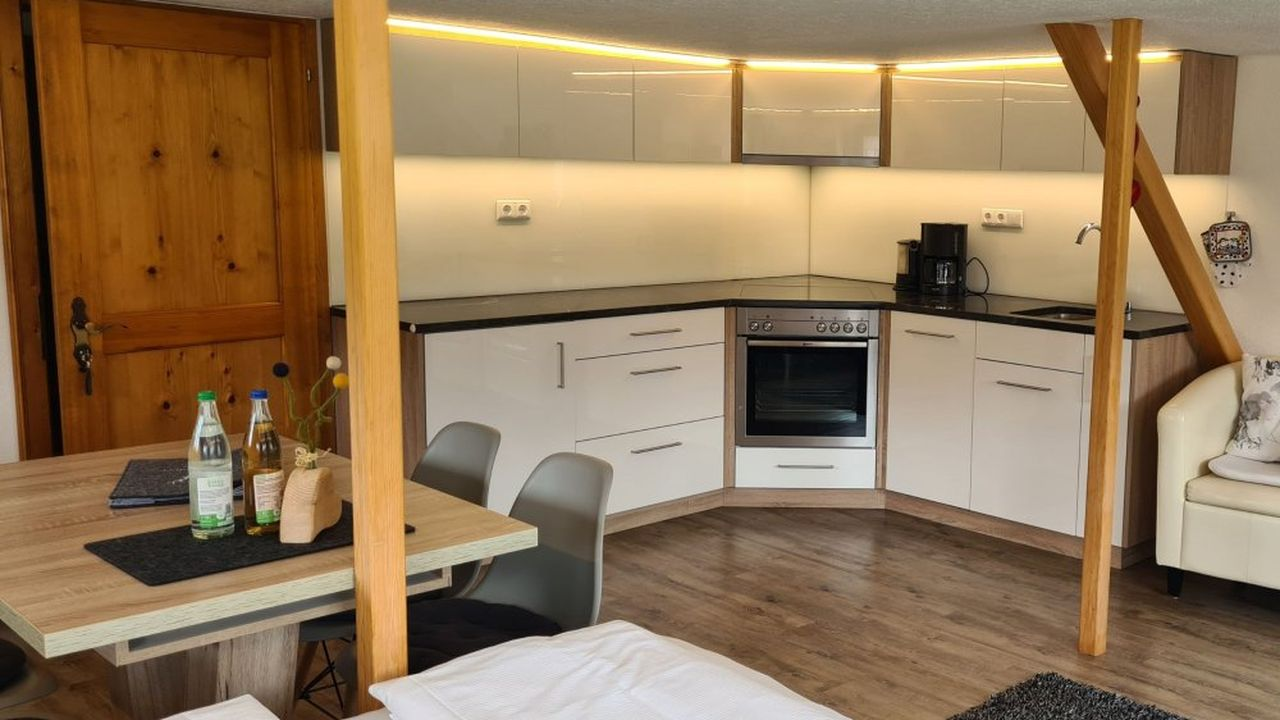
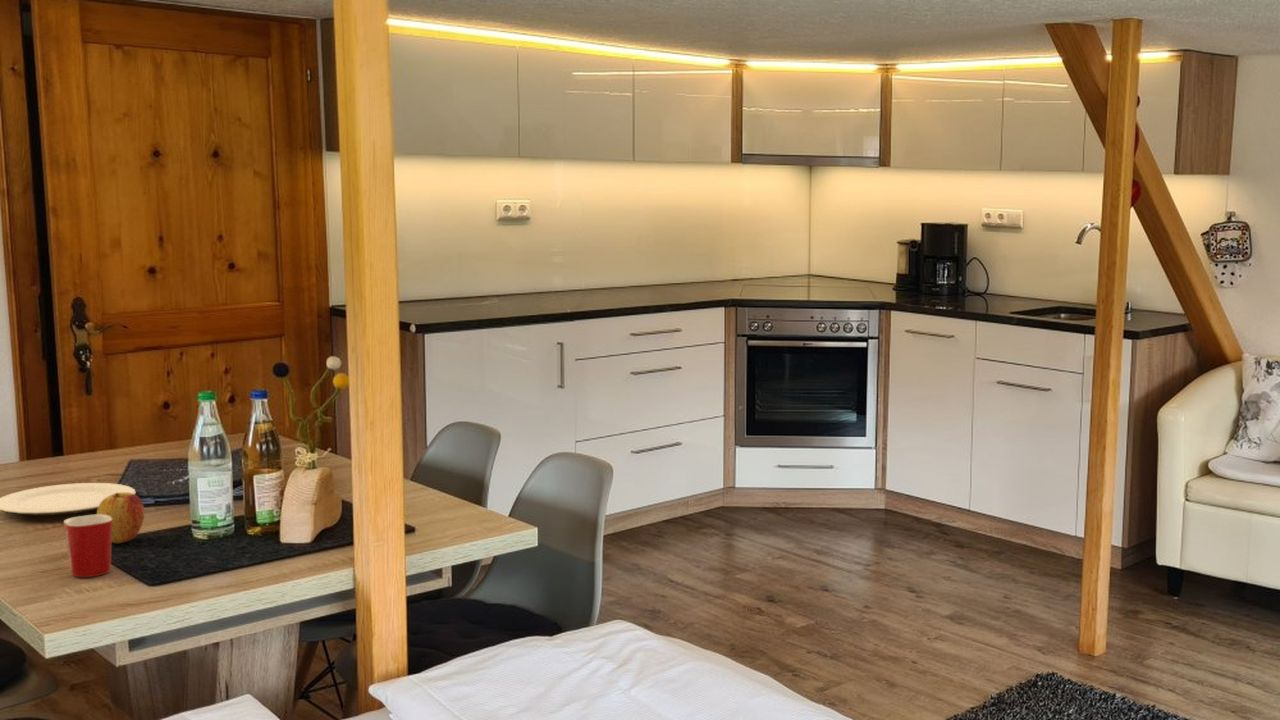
+ apple (120, 516)
+ mug (86, 543)
+ plate (66, 500)
